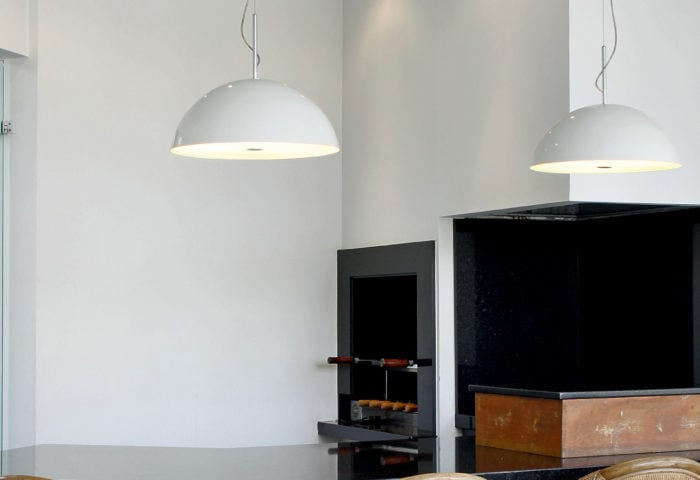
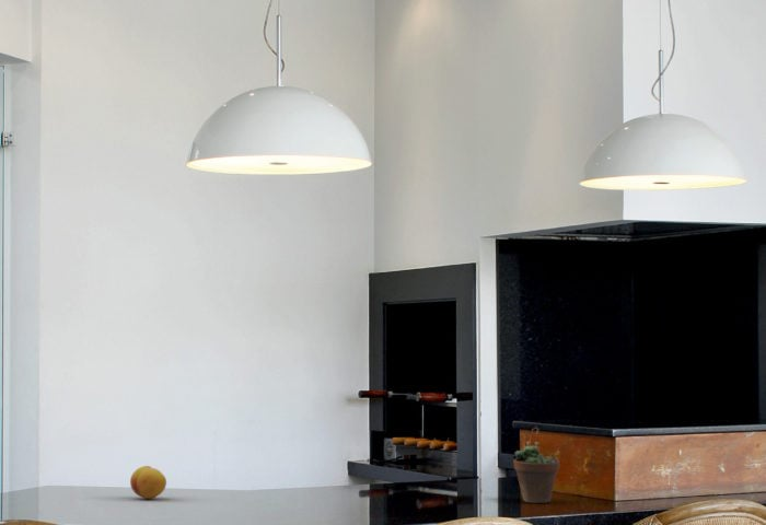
+ fruit (148, 482)
+ succulent plant (536, 464)
